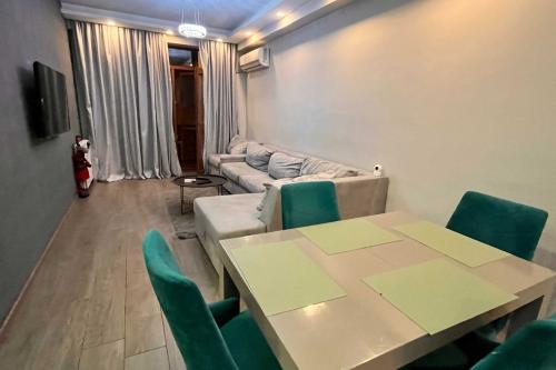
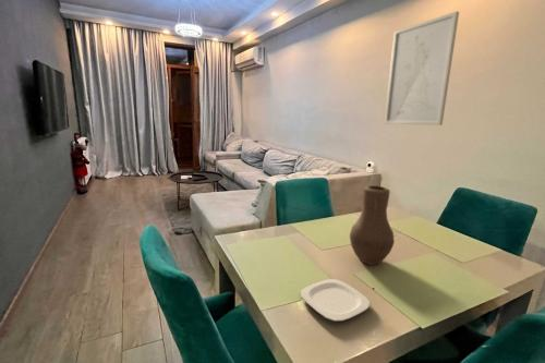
+ wall art (416, 75)
+ vase (373, 225)
+ plate (334, 299)
